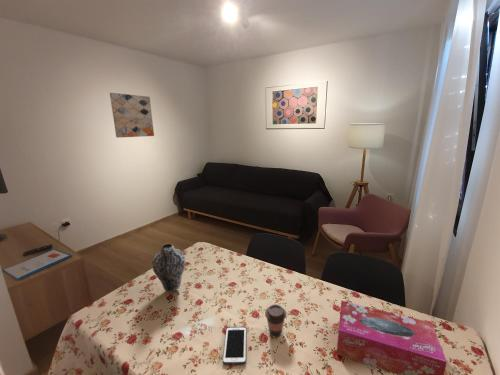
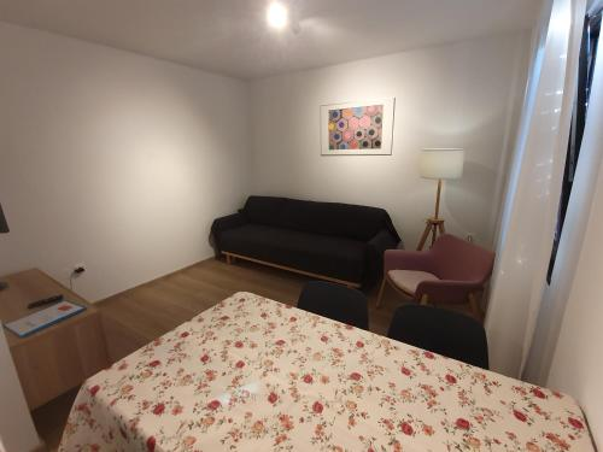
- cell phone (235, 344)
- ceramic jug (165, 268)
- wall art (133, 116)
- tissue box (384, 338)
- coffee cup (275, 321)
